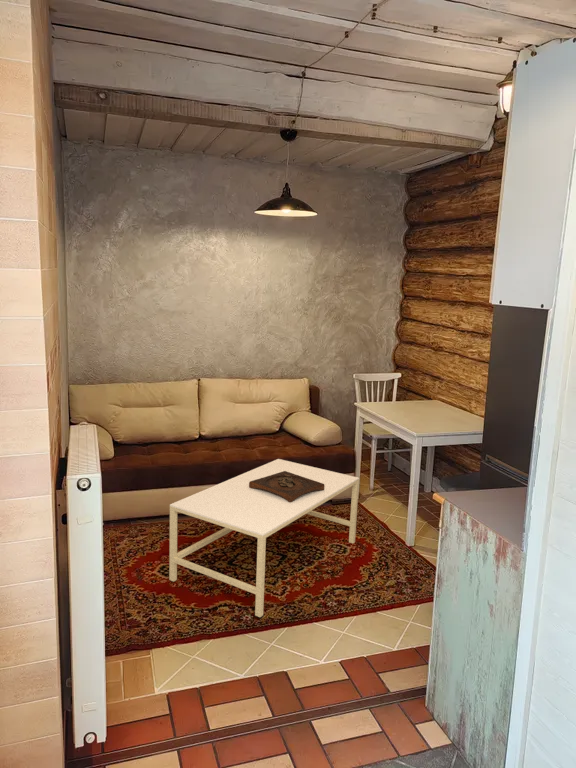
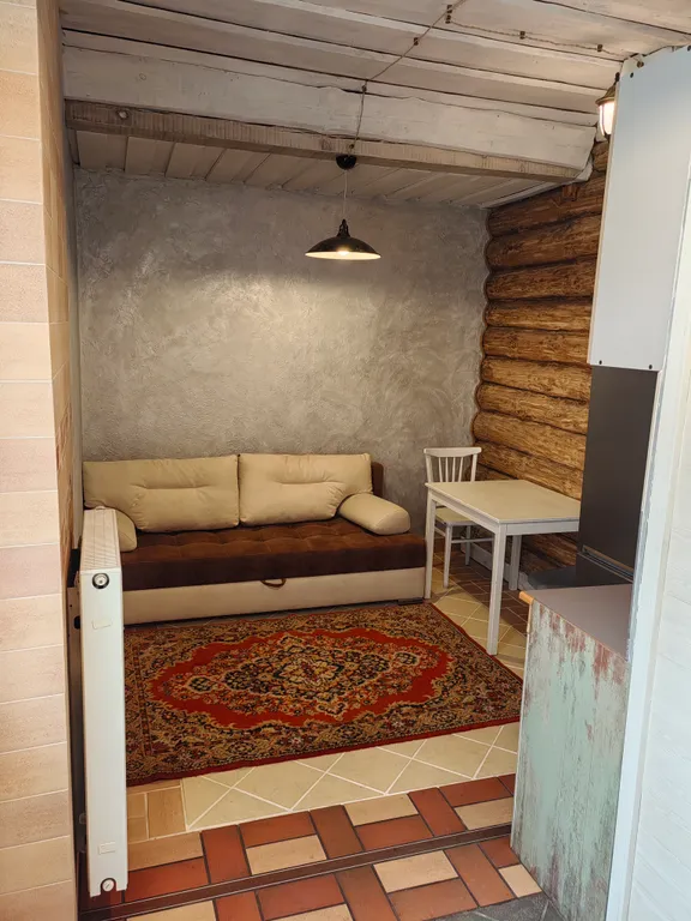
- wooden tray (287, 481)
- coffee table (270, 525)
